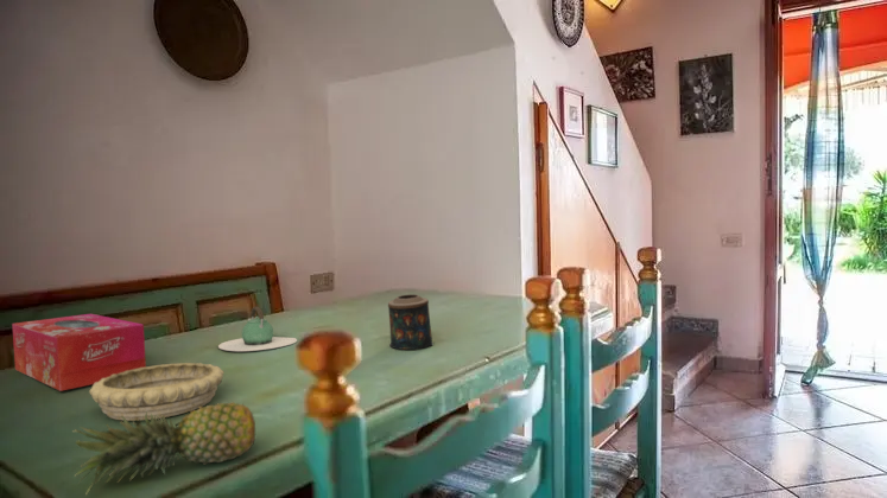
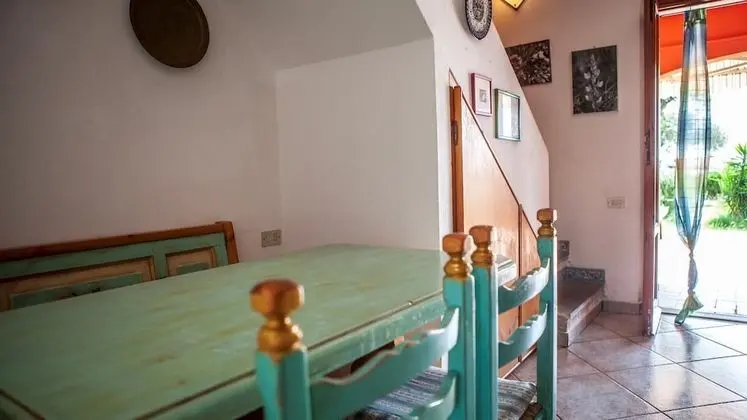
- candle (407, 319)
- decorative bowl (159, 389)
- tissue box (77, 347)
- teapot (256, 324)
- fruit (169, 439)
